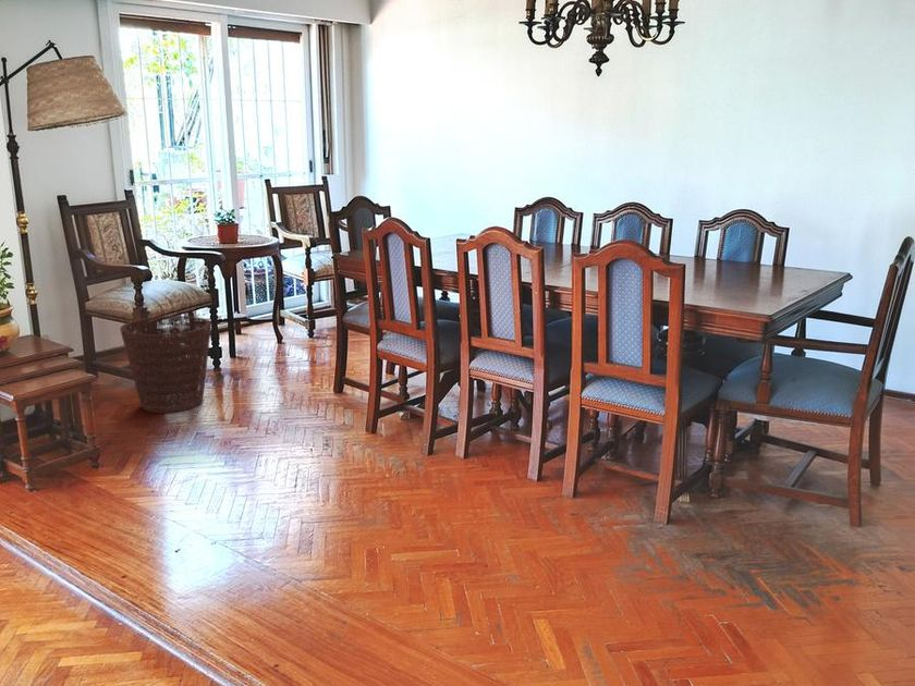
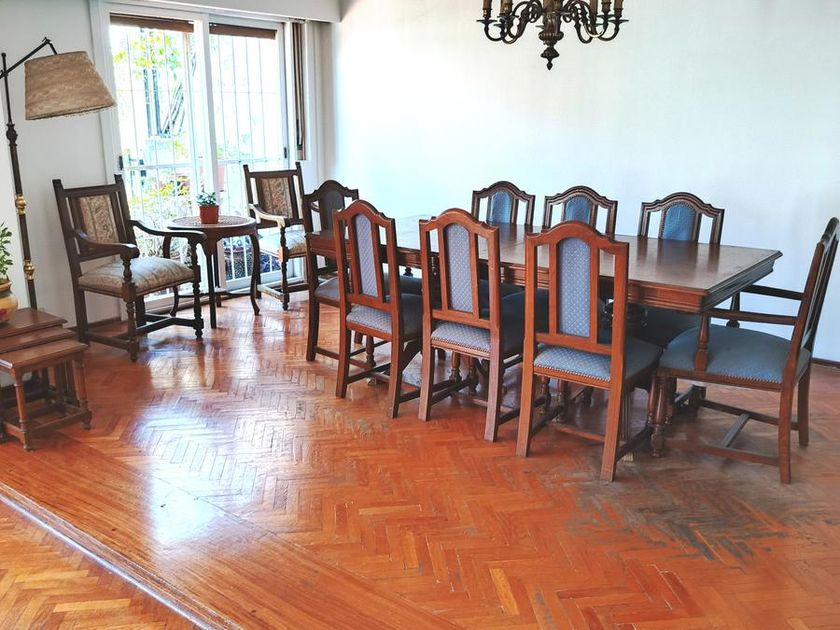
- basket (169, 364)
